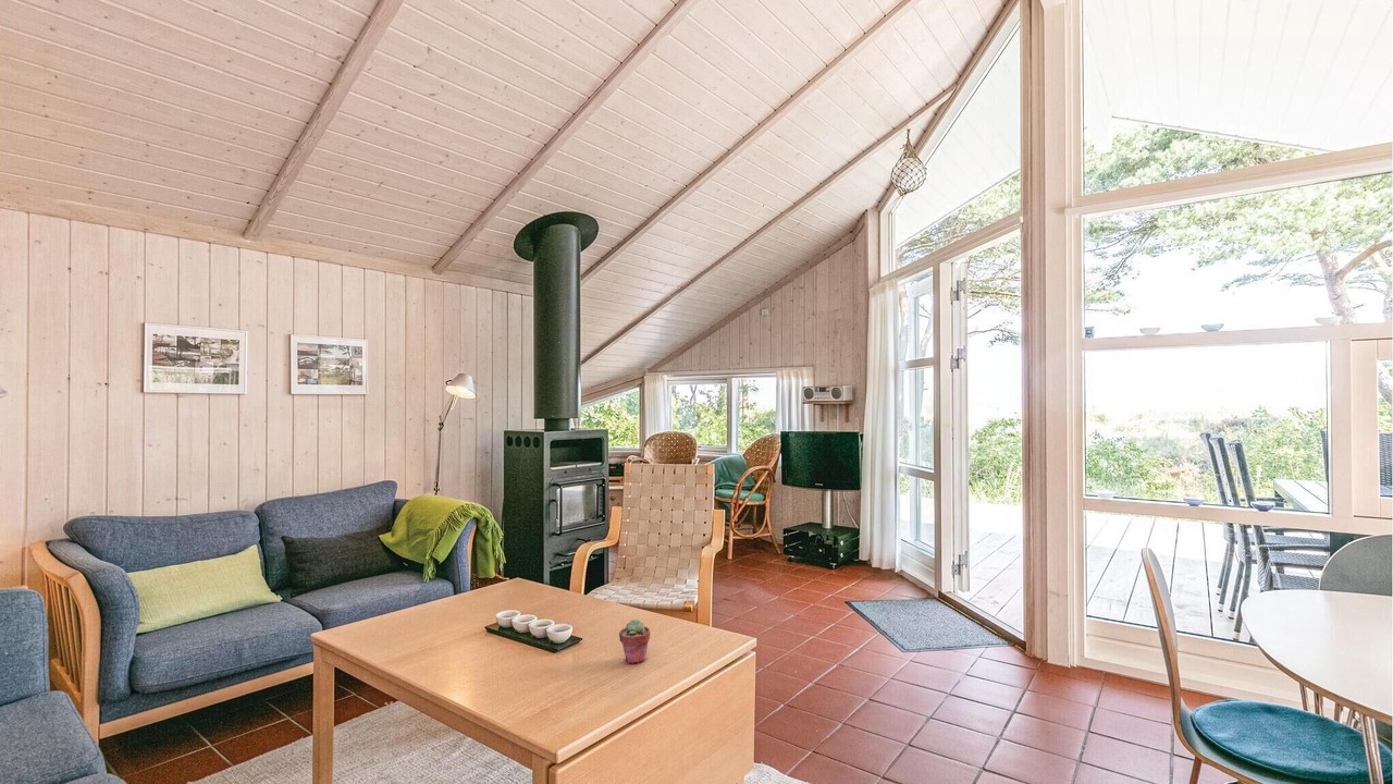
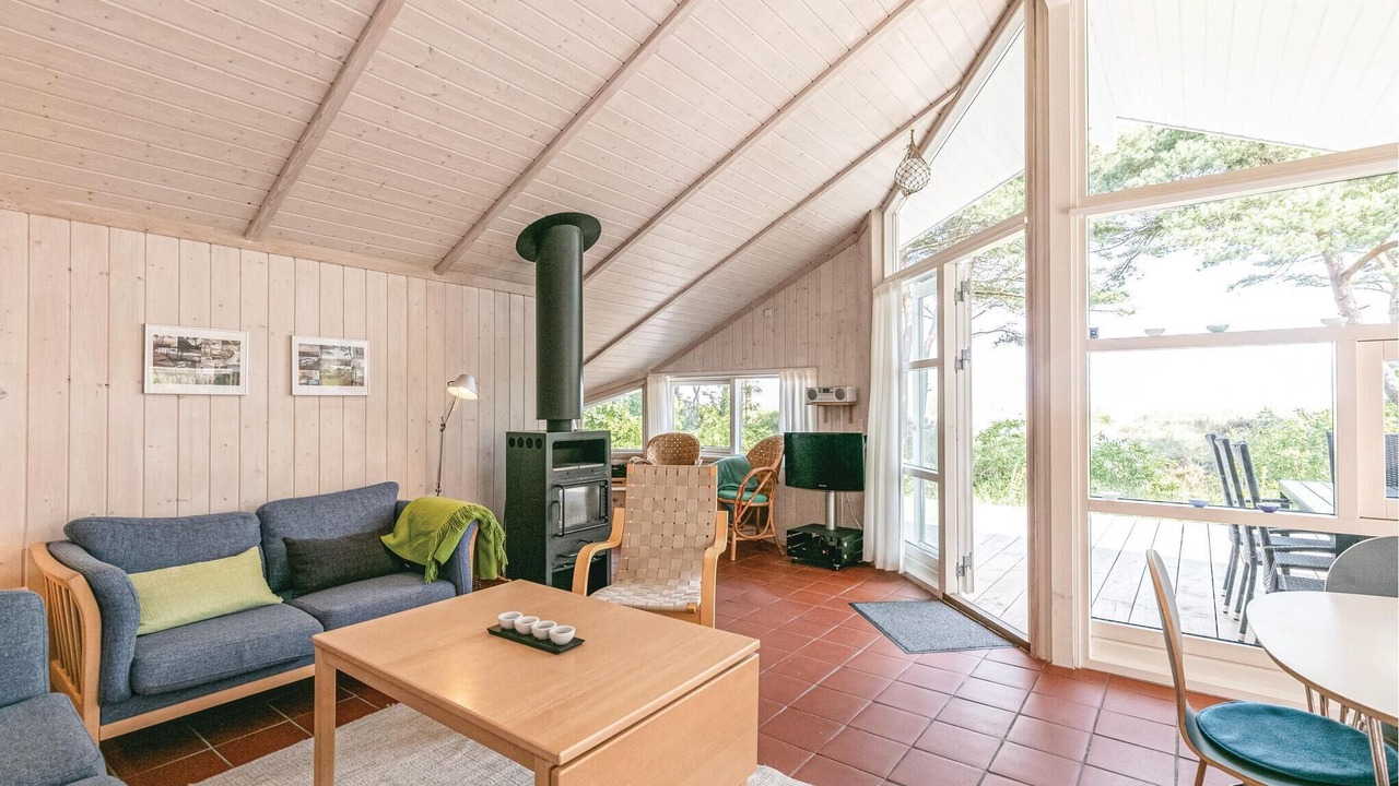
- potted succulent (634, 639)
